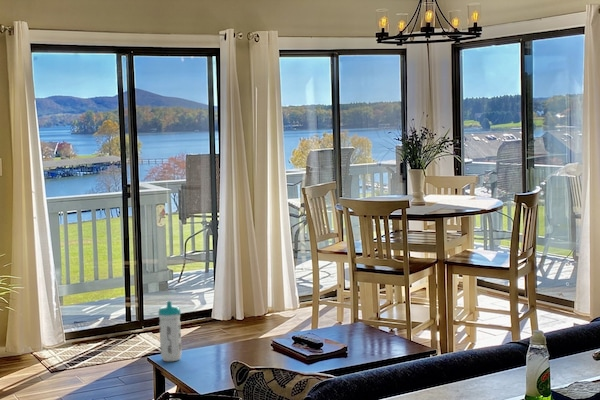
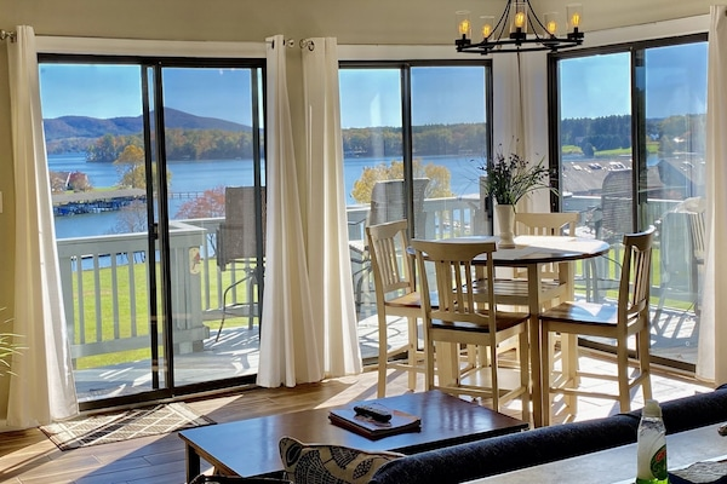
- water bottle (170, 330)
